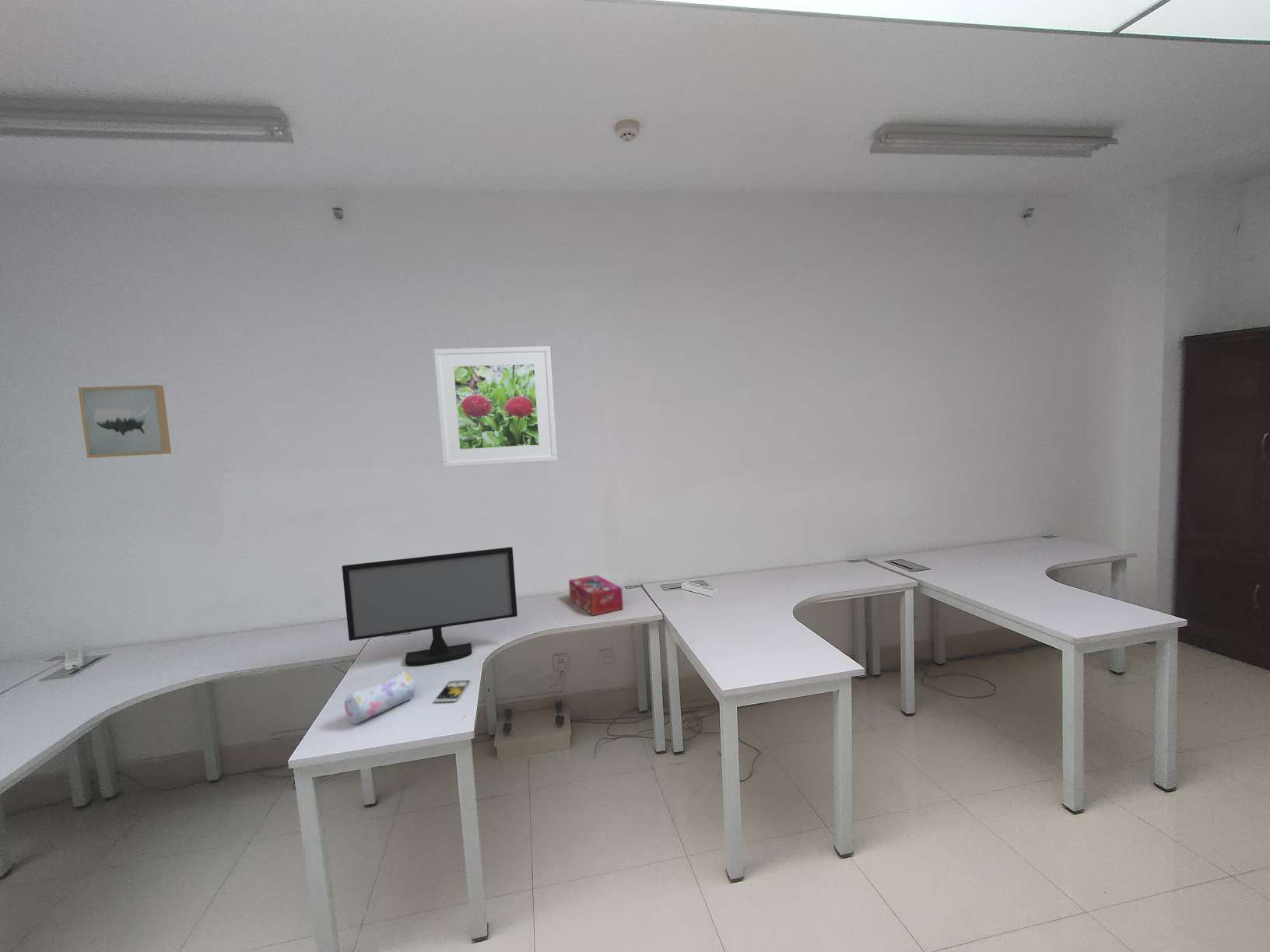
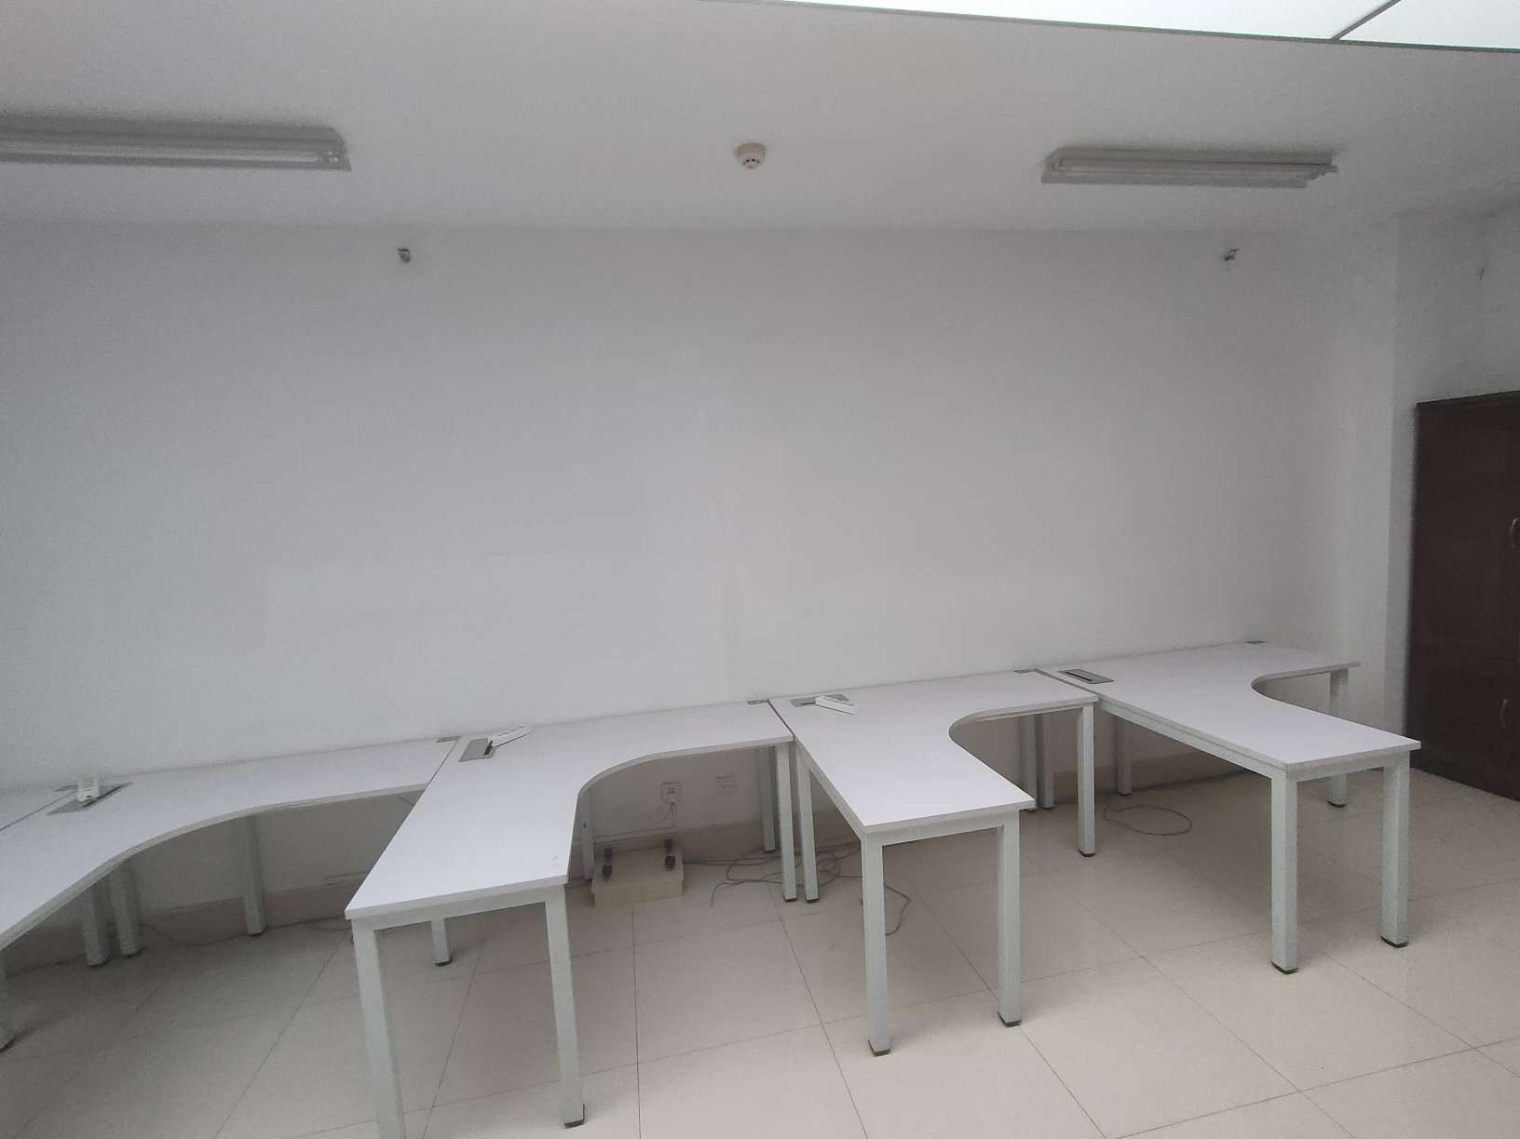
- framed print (496, 406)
- computer monitor (435, 607)
- pencil case (381, 696)
- tissue box (595, 593)
- wall art (125, 421)
- smartphone (453, 690)
